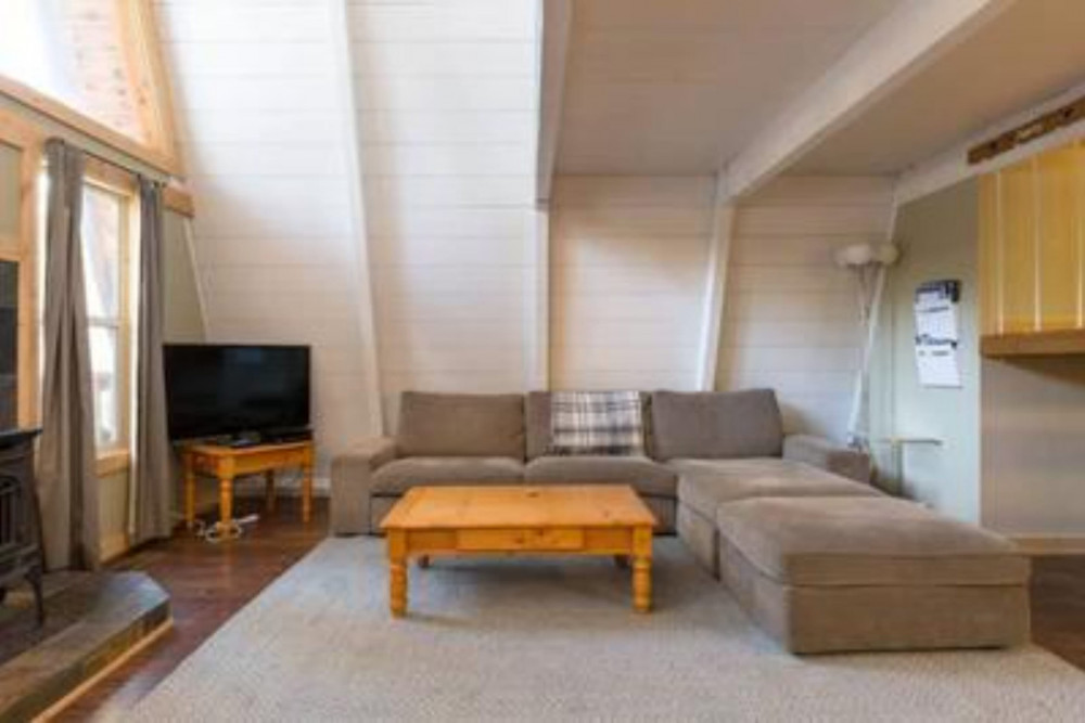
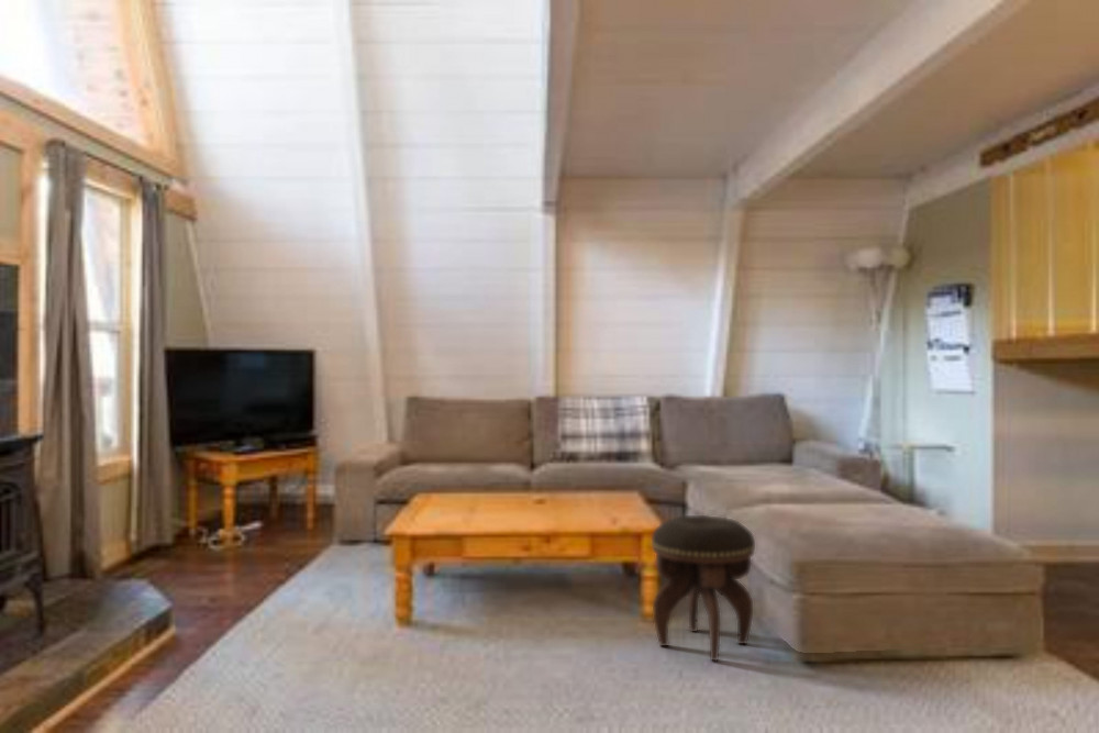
+ footstool (702, 582)
